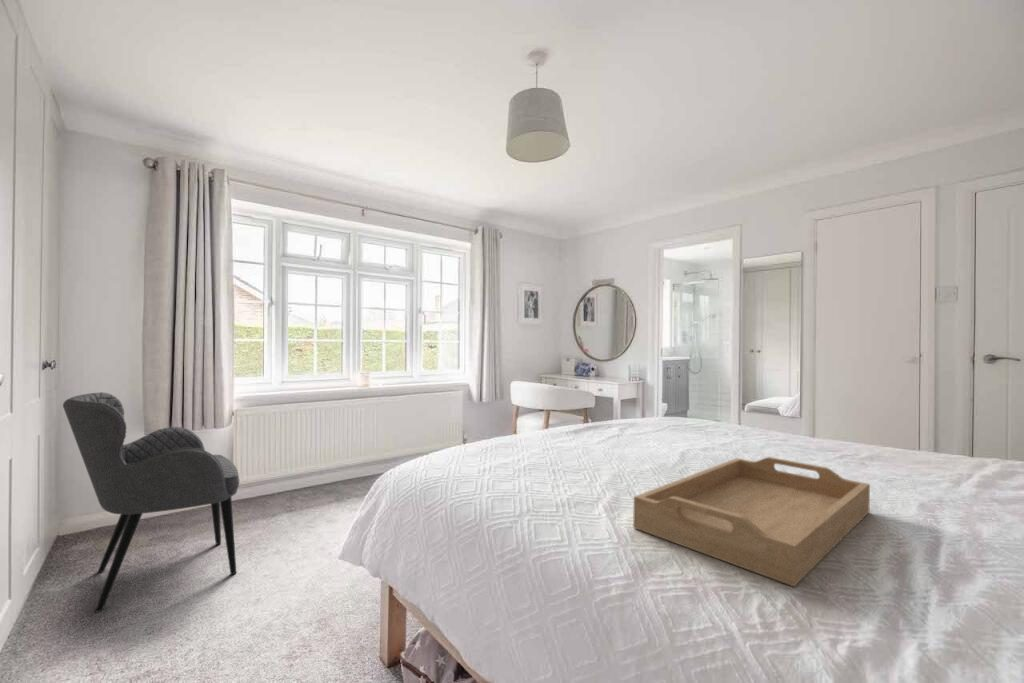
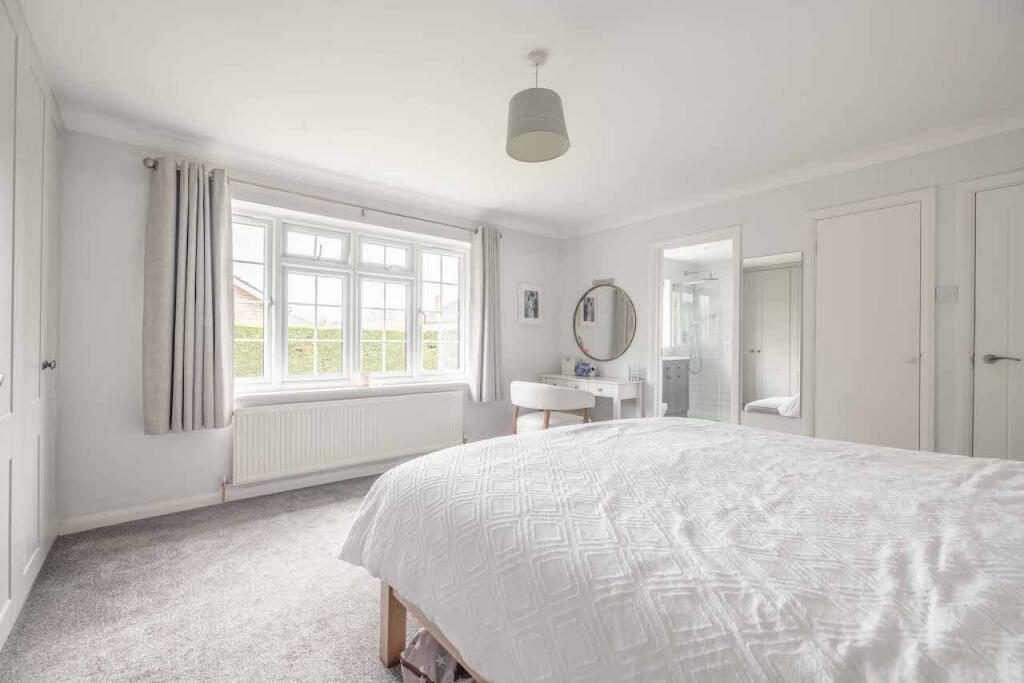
- armchair (168, 482)
- serving tray (757, 500)
